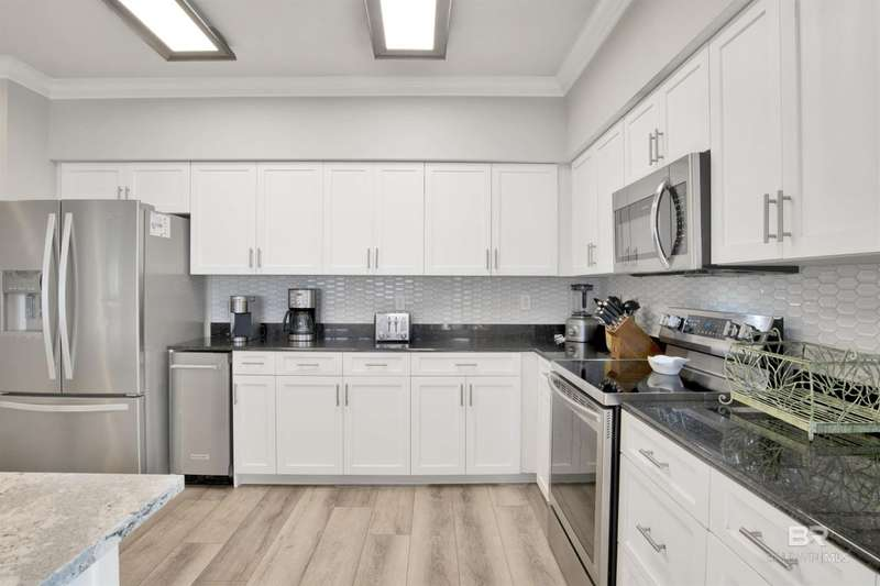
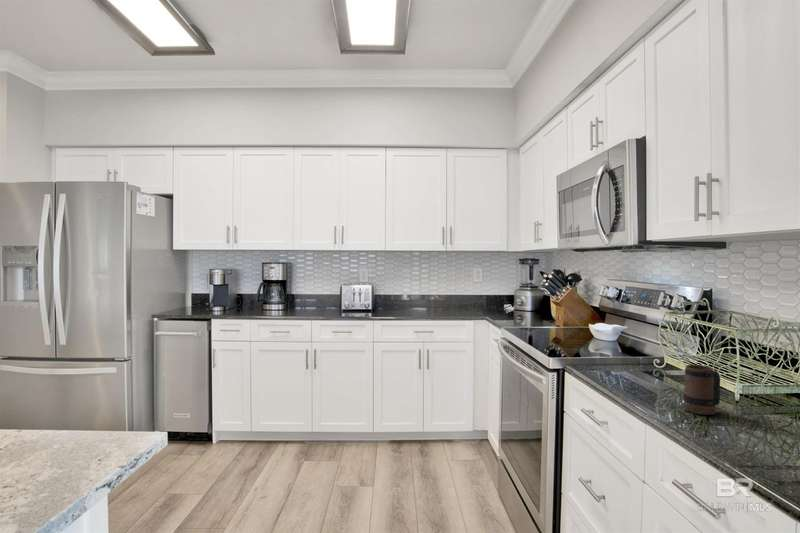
+ mug (703, 390)
